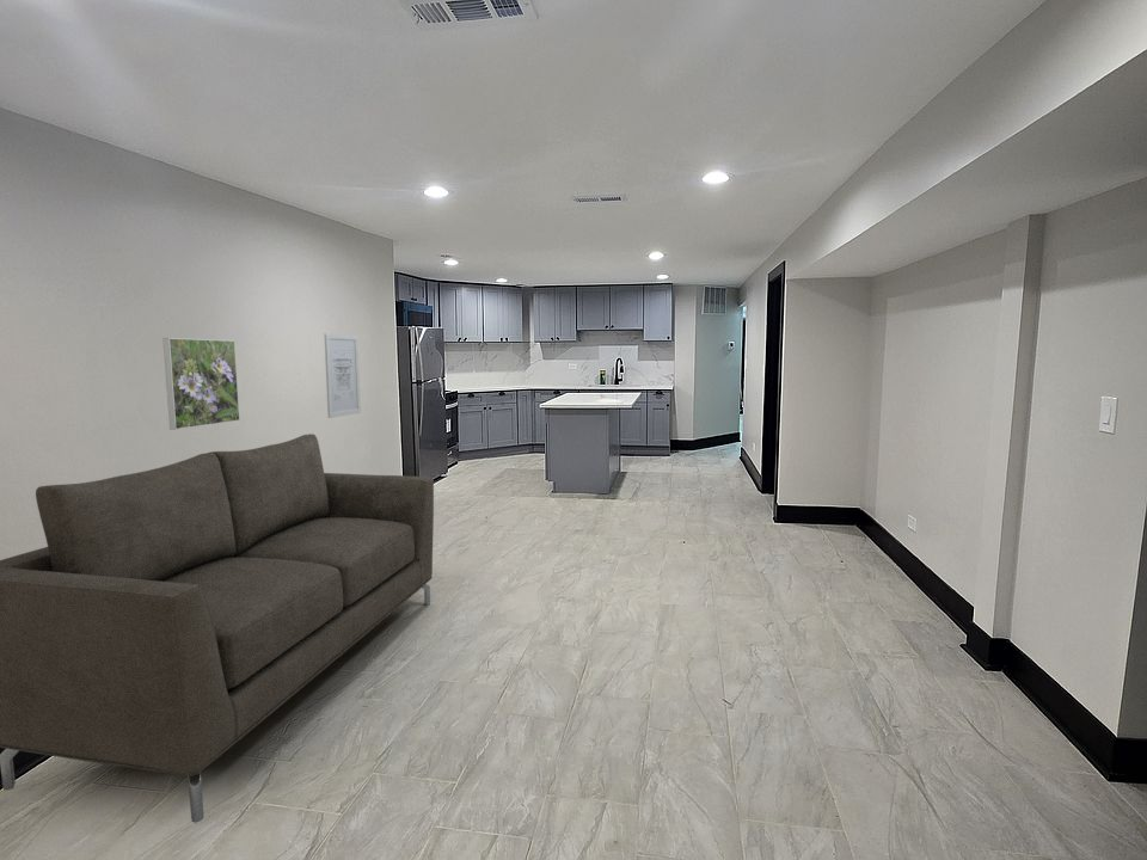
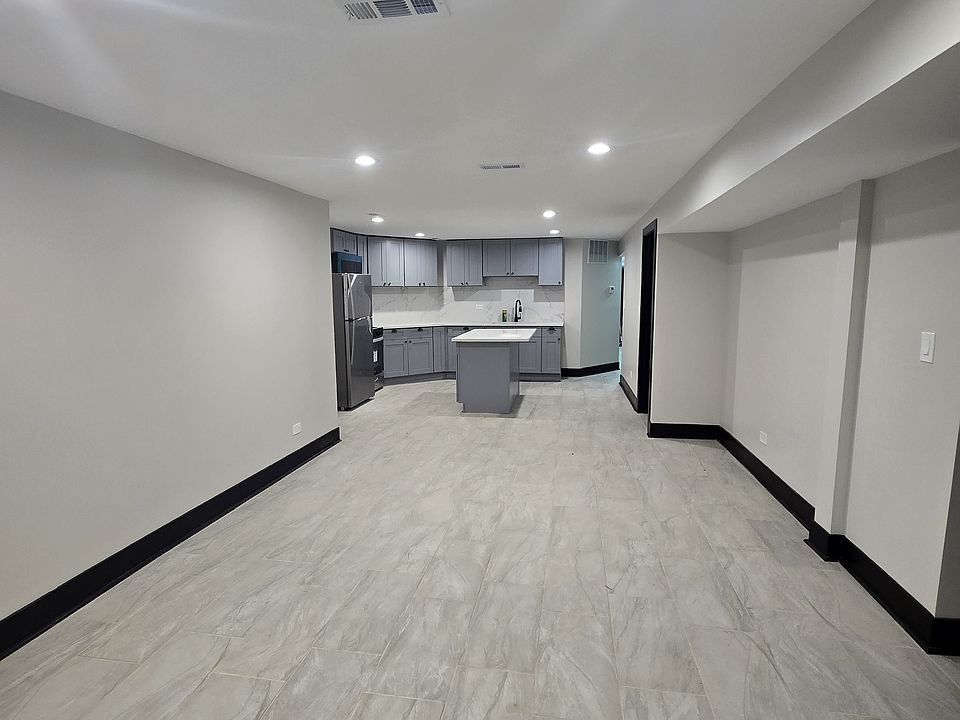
- sofa (264, 565)
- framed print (203, 382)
- wall art (343, 375)
